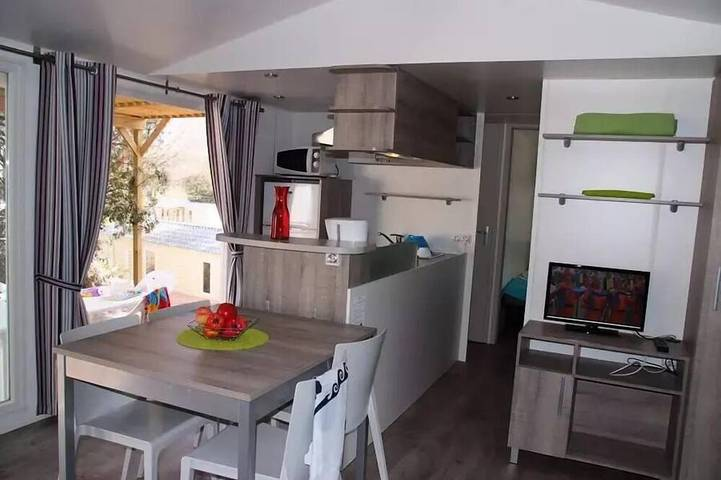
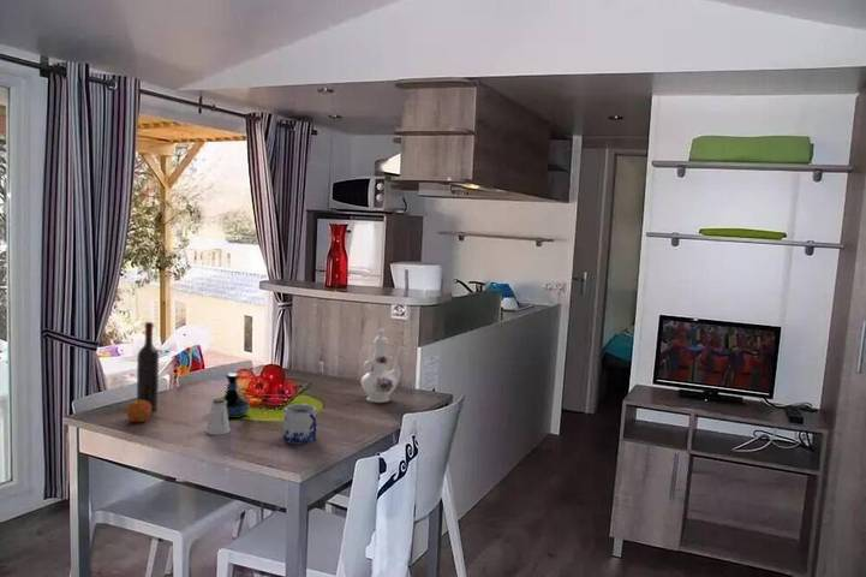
+ apple (138, 409)
+ wine bottle (148, 365)
+ mug (300, 422)
+ tequila bottle (232, 393)
+ saltshaker (217, 415)
+ chinaware (384, 364)
